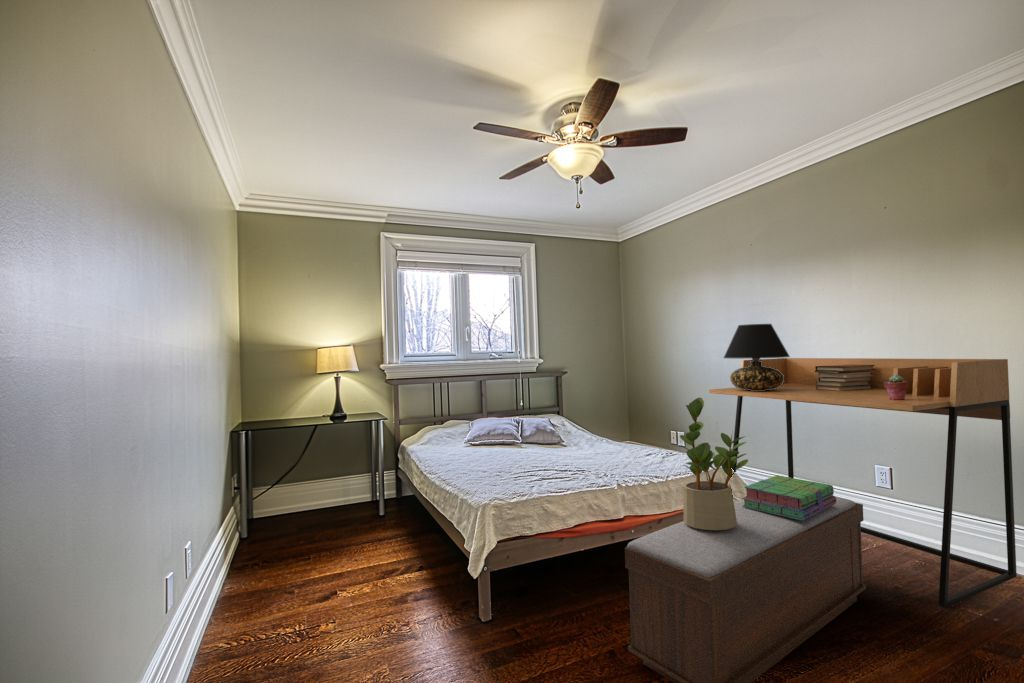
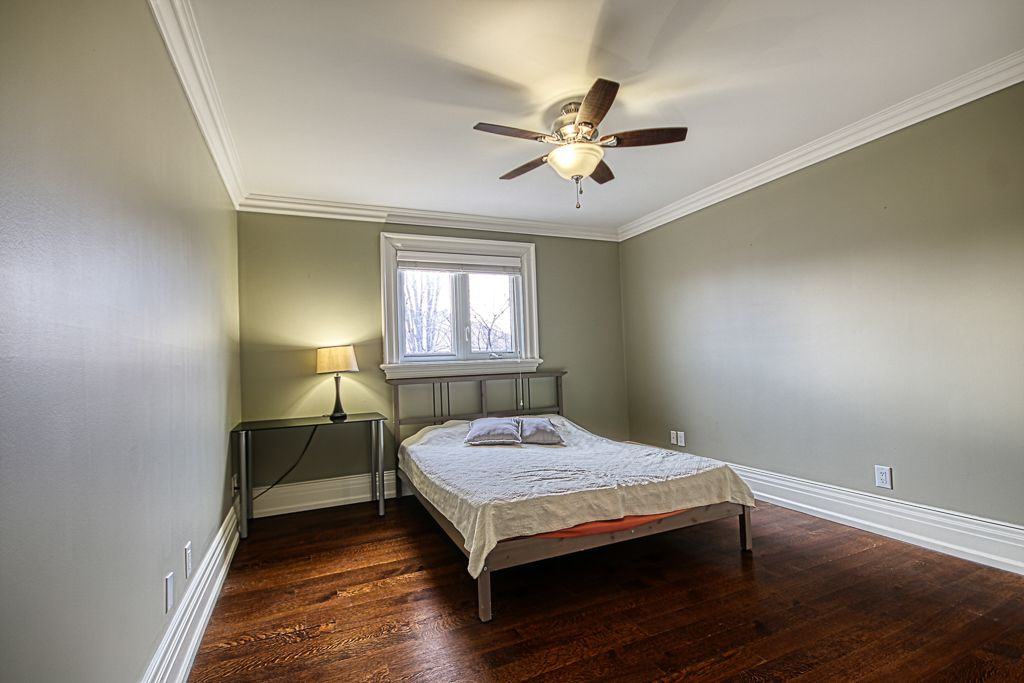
- table lamp (755, 357)
- stack of books (788, 495)
- book stack (844, 377)
- bench (755, 571)
- desk (792, 454)
- potted plant (716, 461)
- potted succulent (896, 386)
